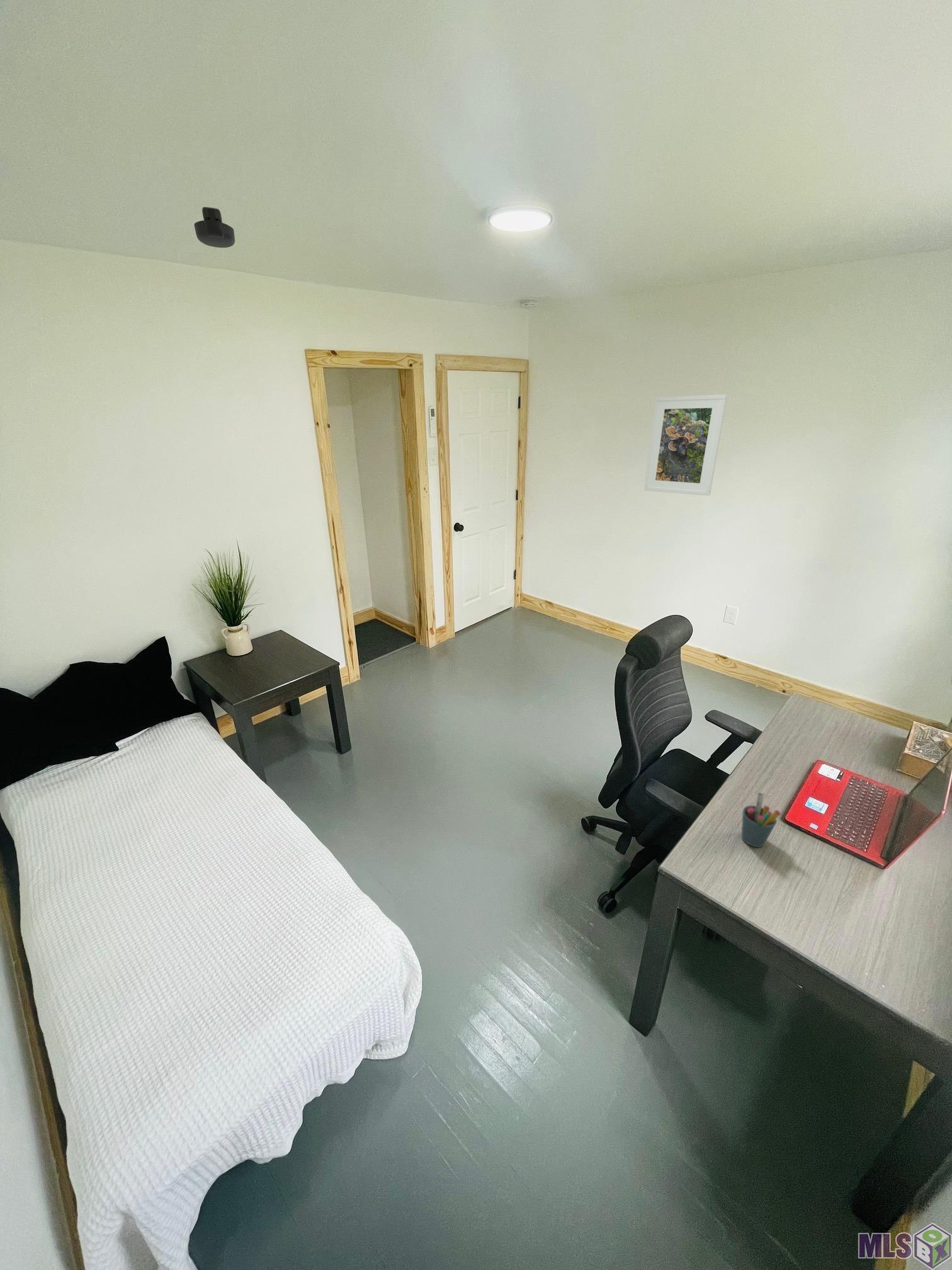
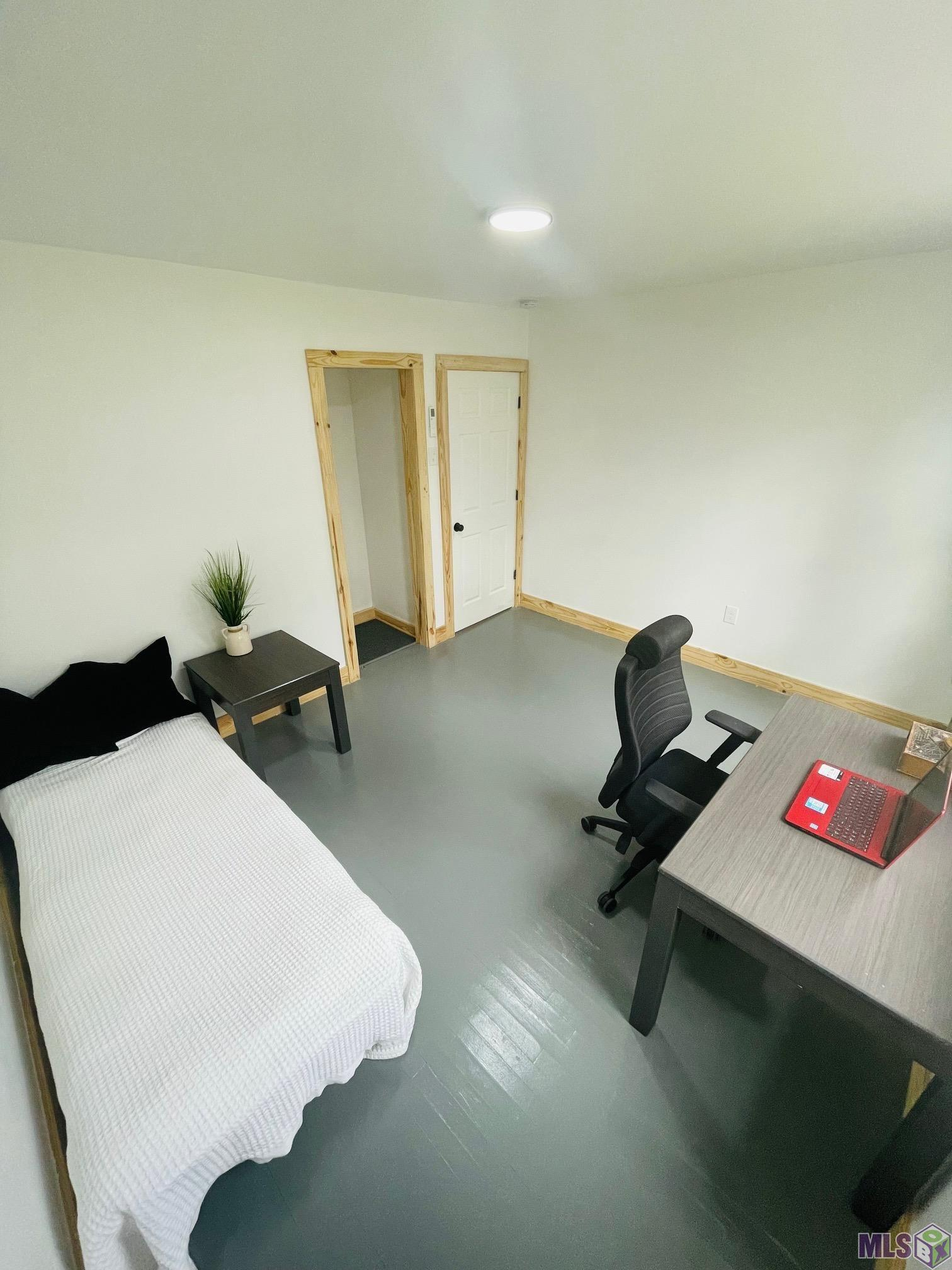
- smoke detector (213, 226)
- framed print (683, 446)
- pen holder (758, 821)
